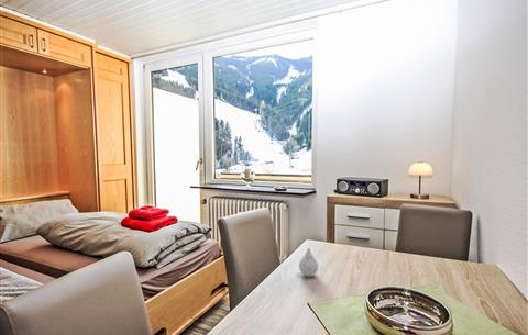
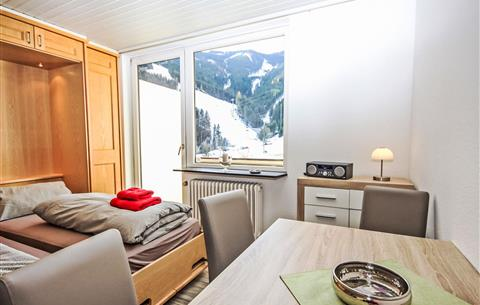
- vase (308, 261)
